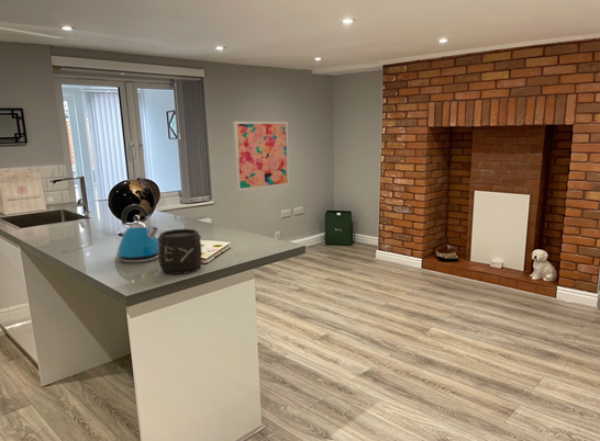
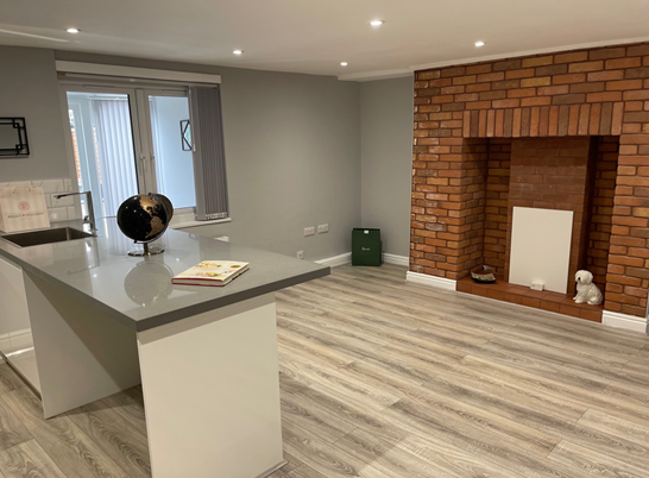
- wall art (263, 155)
- kettle (136, 230)
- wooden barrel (179, 250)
